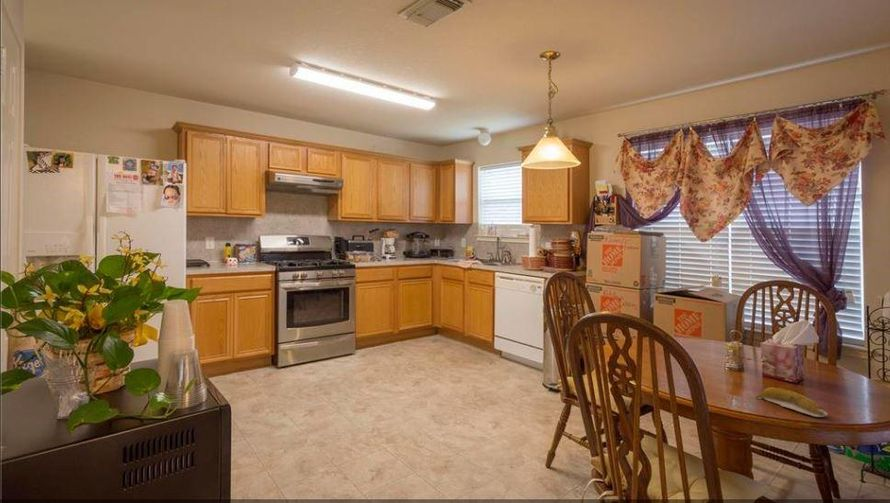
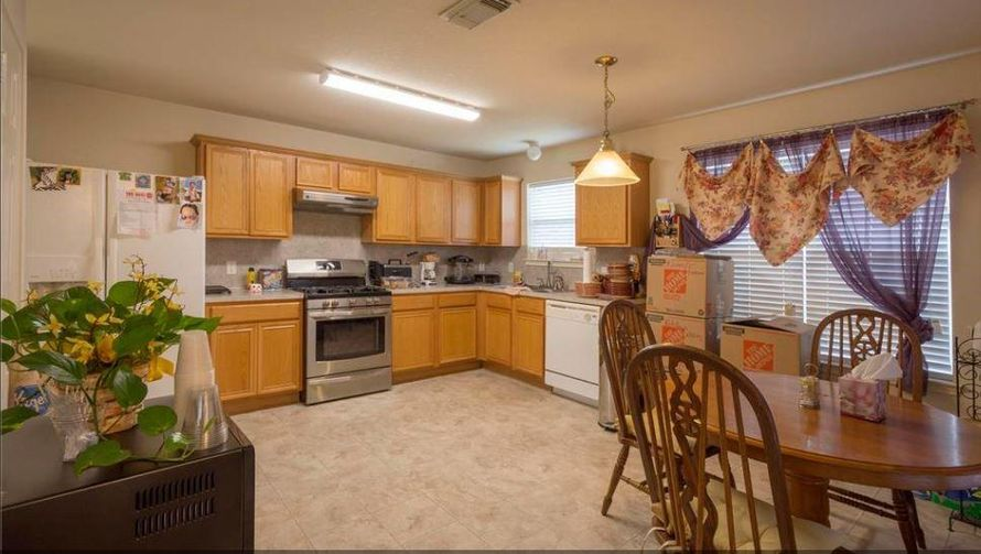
- banana (788, 398)
